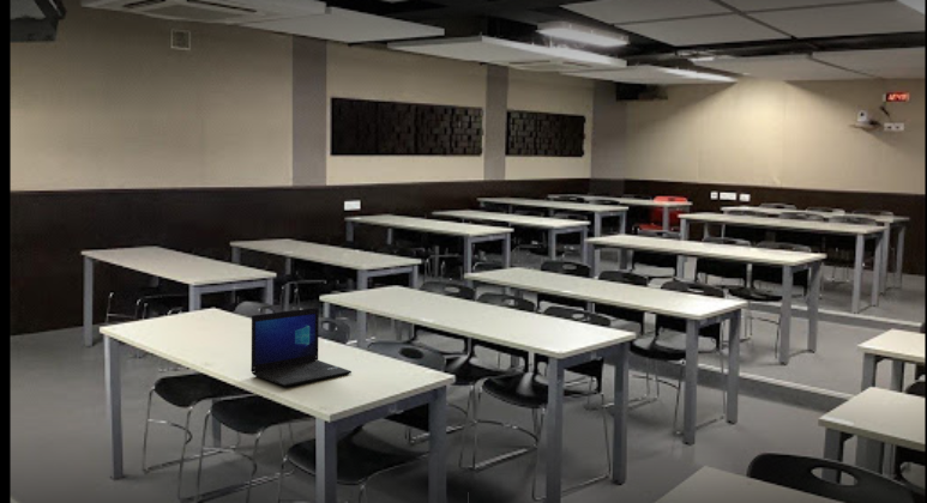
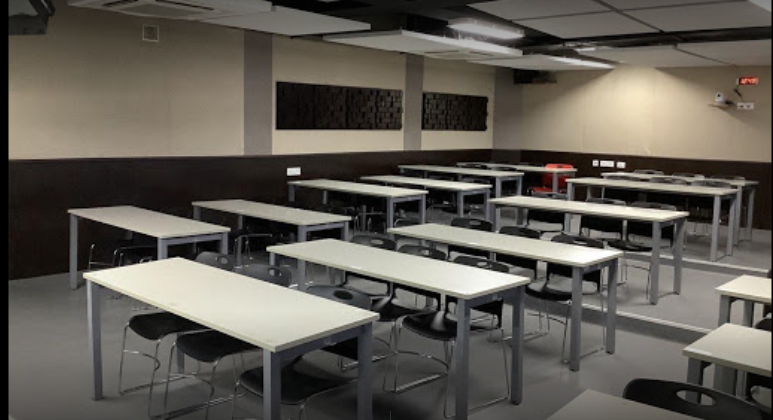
- laptop (301, 345)
